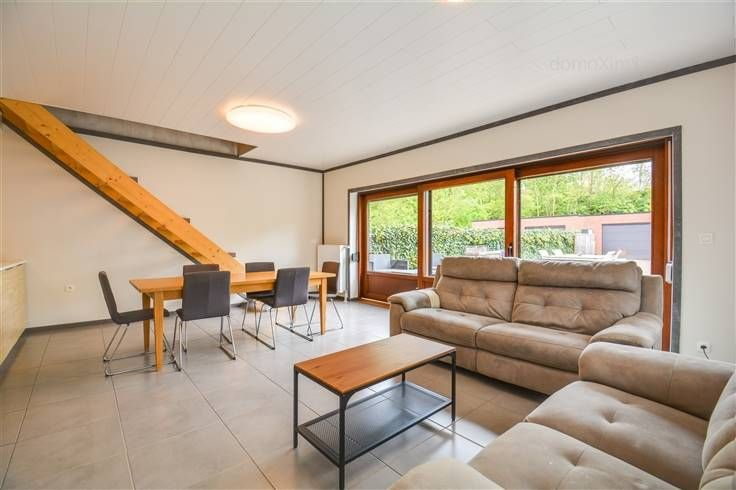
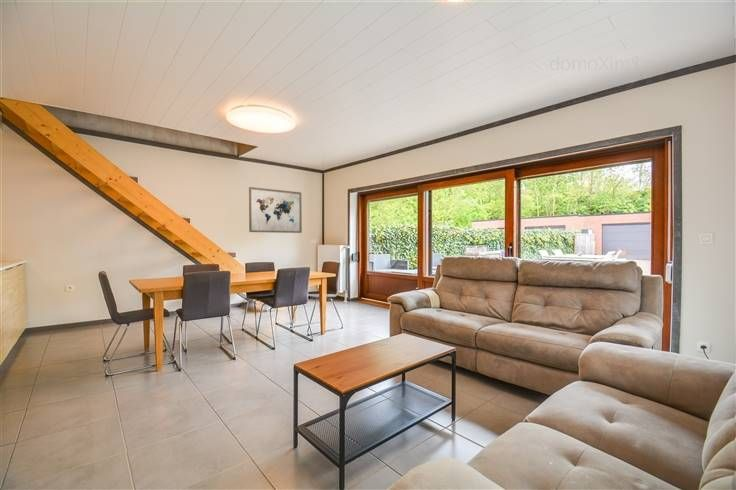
+ wall art (276, 211)
